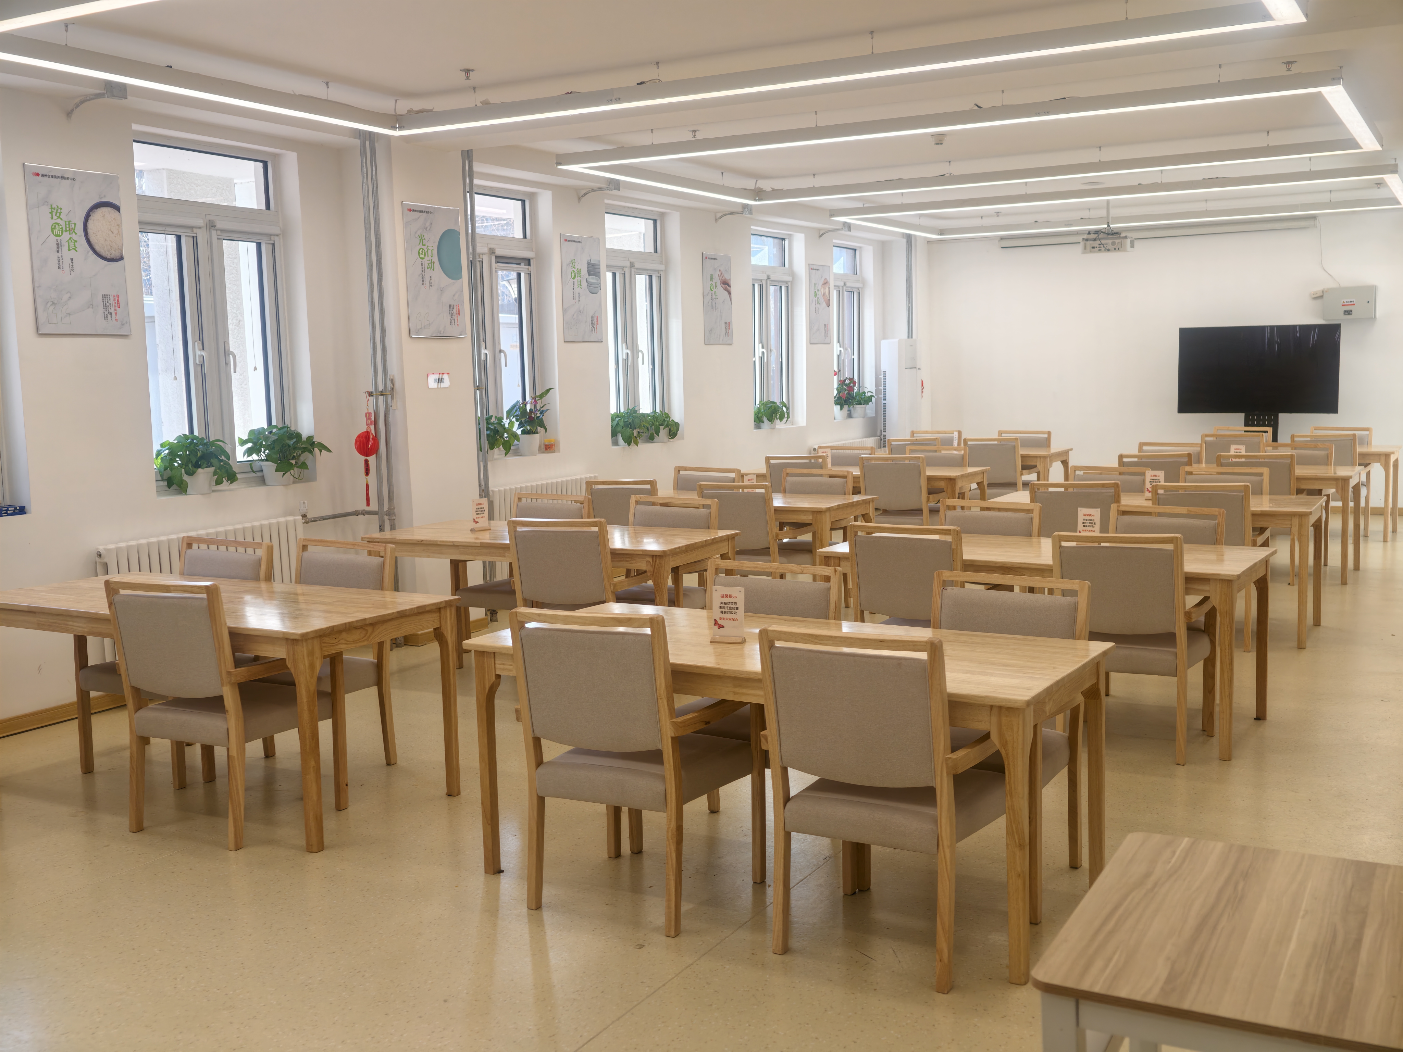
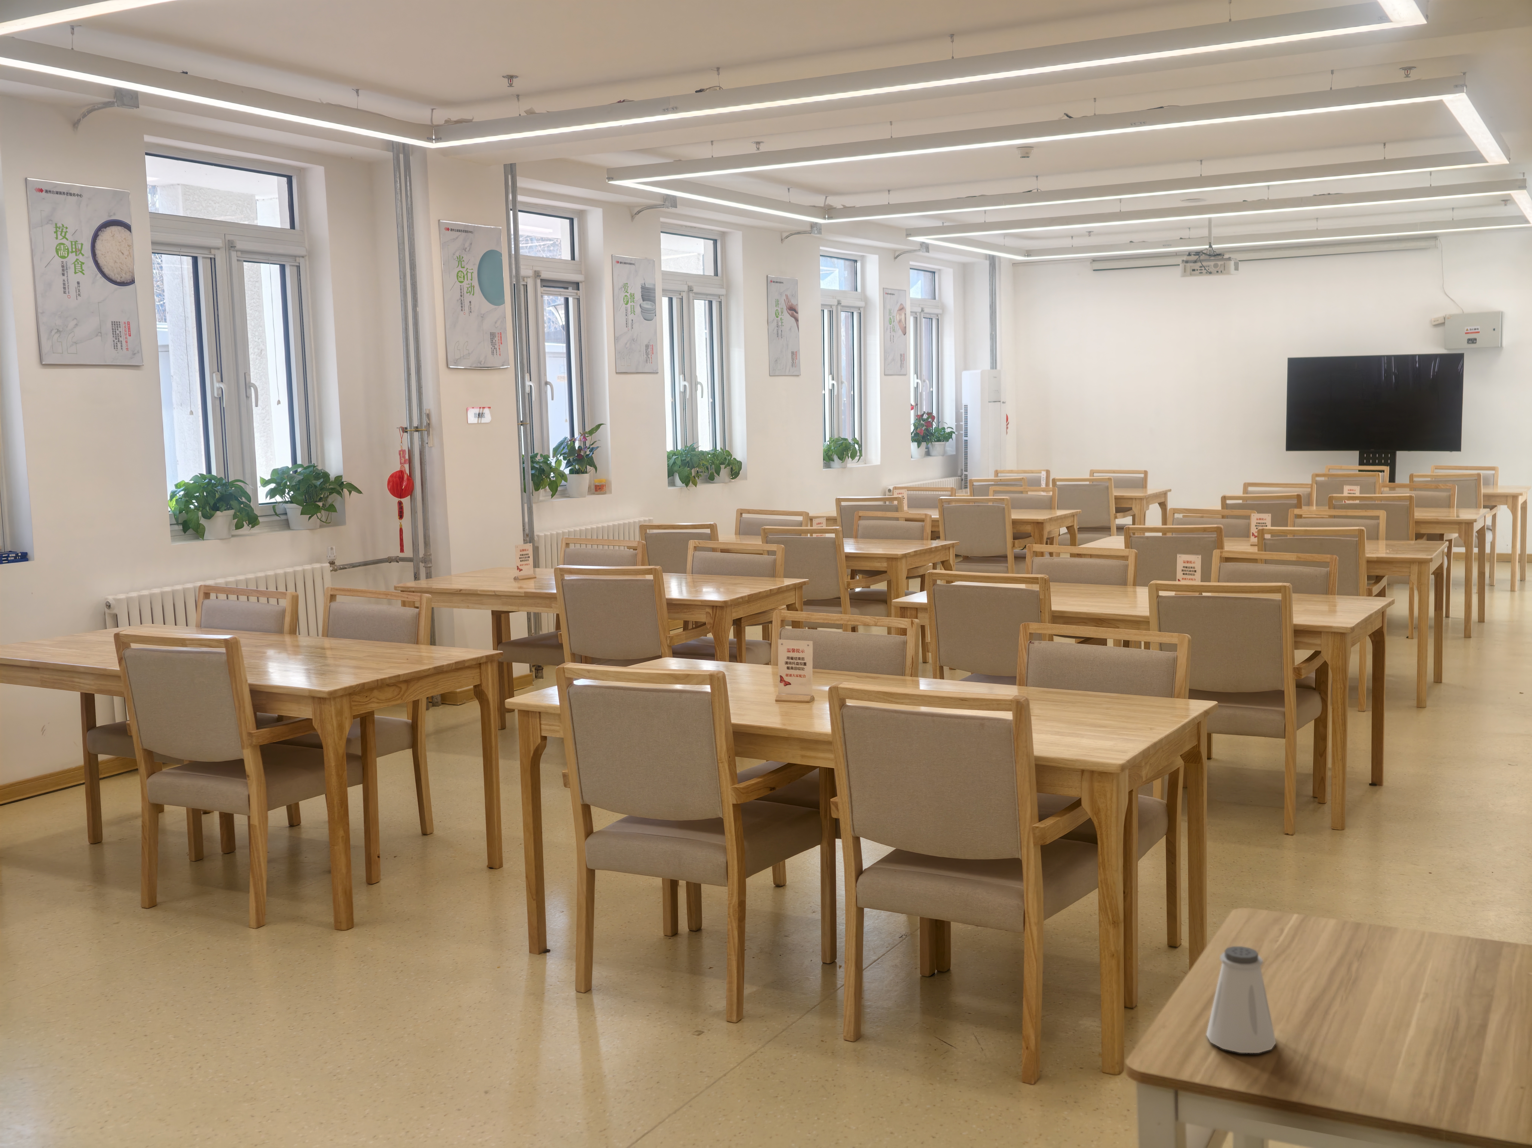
+ saltshaker (1241, 995)
